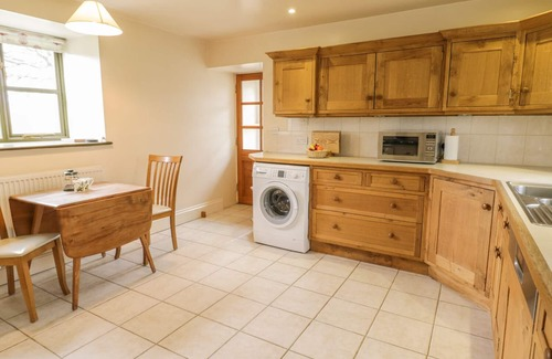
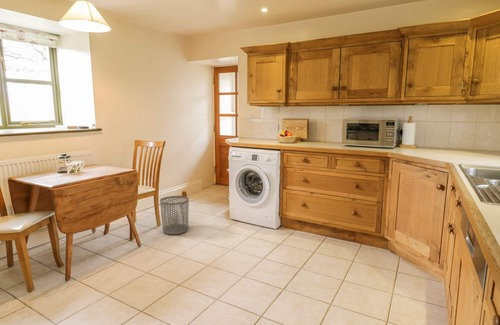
+ waste bin (175, 214)
